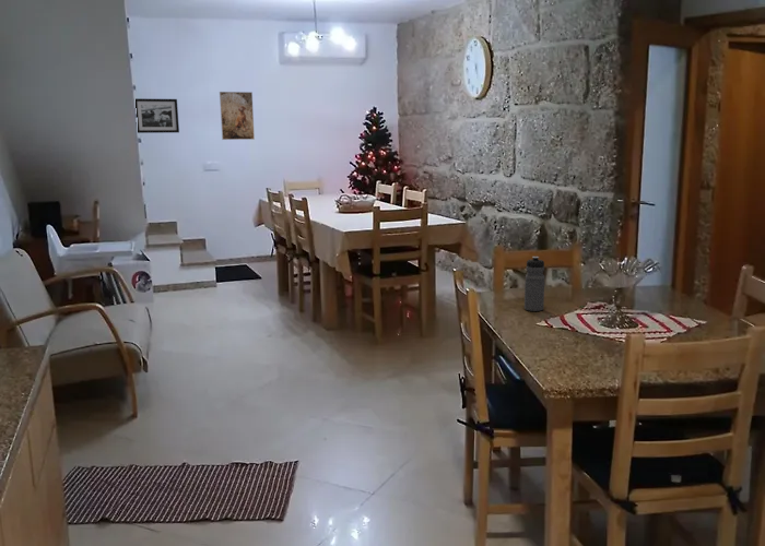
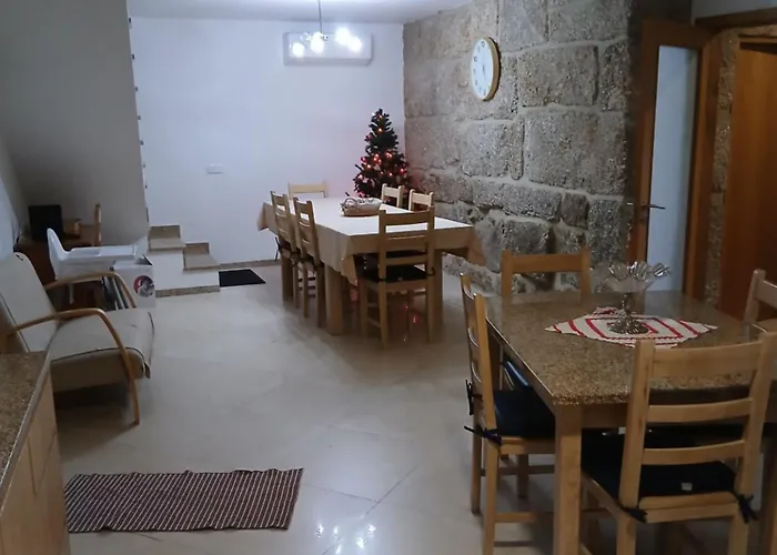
- picture frame (156, 116)
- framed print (237, 116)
- water bottle (534, 283)
